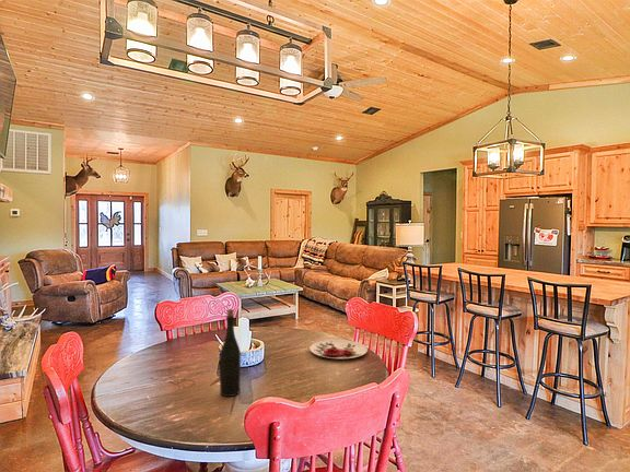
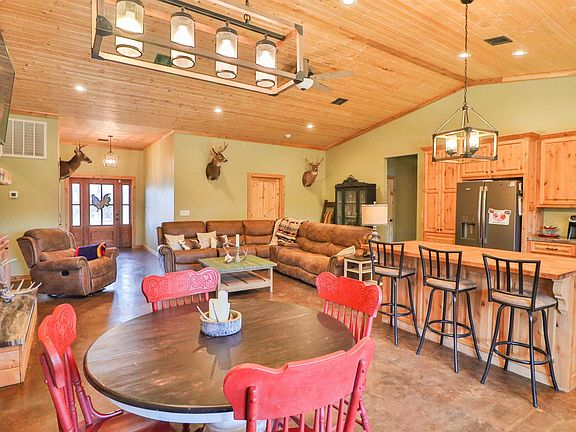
- plate (338, 347)
- bottle (230, 351)
